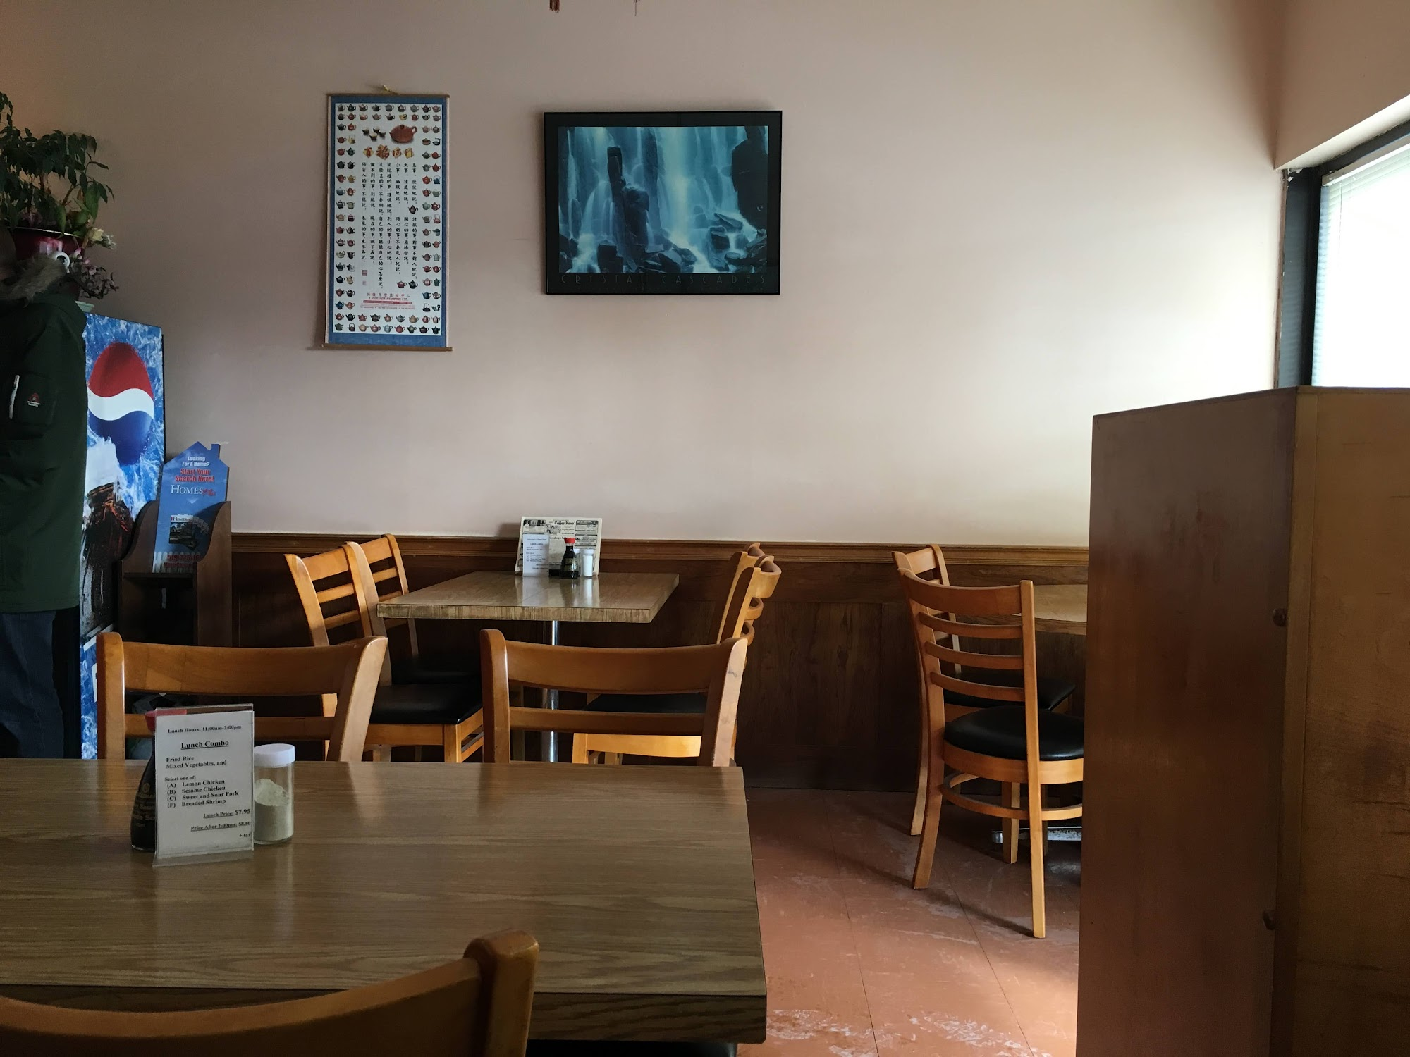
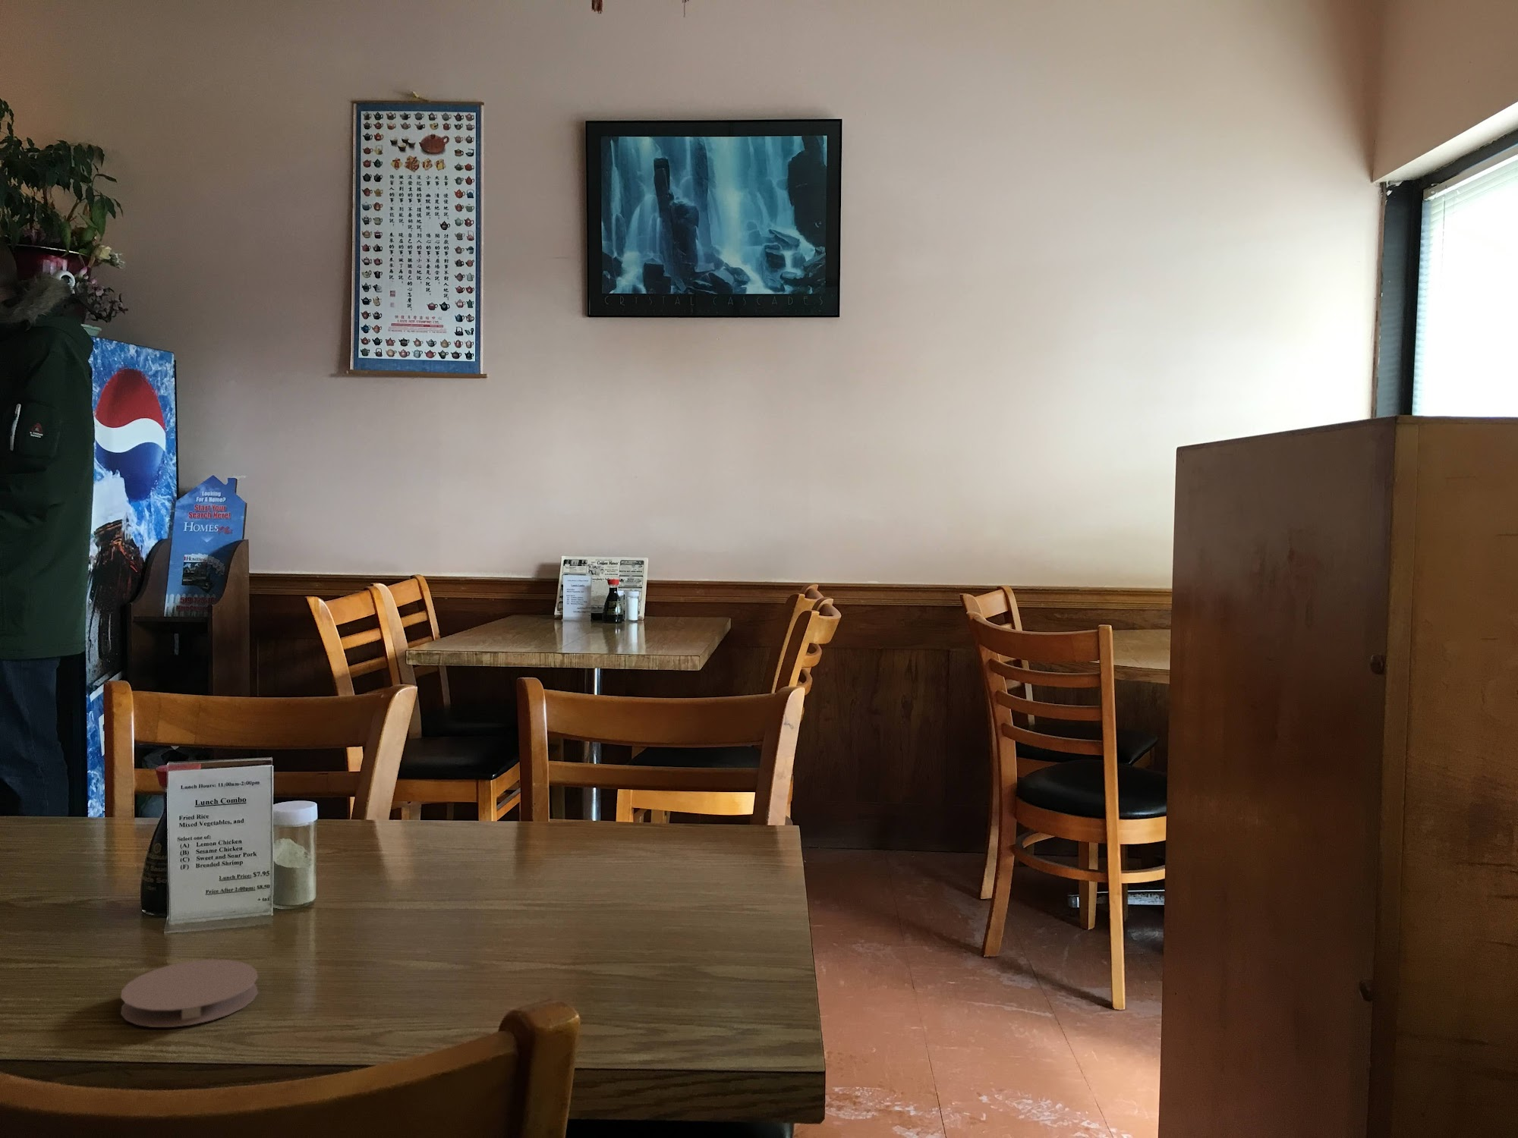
+ coaster (190, 991)
